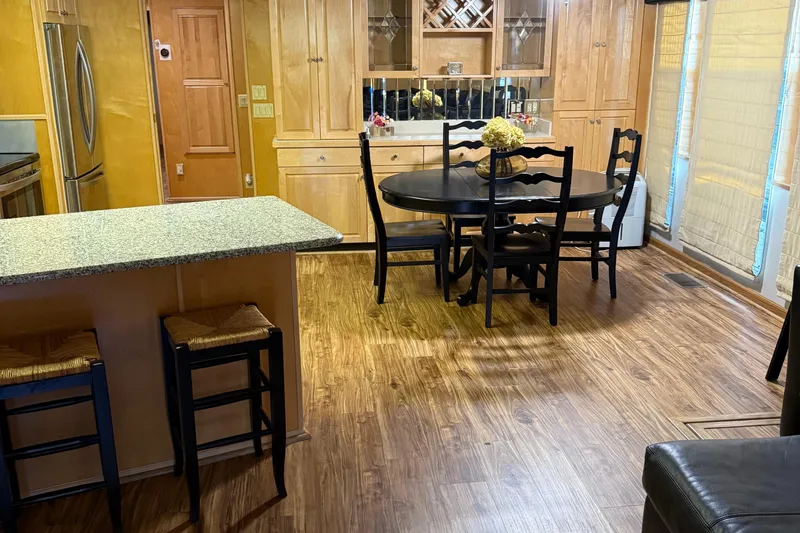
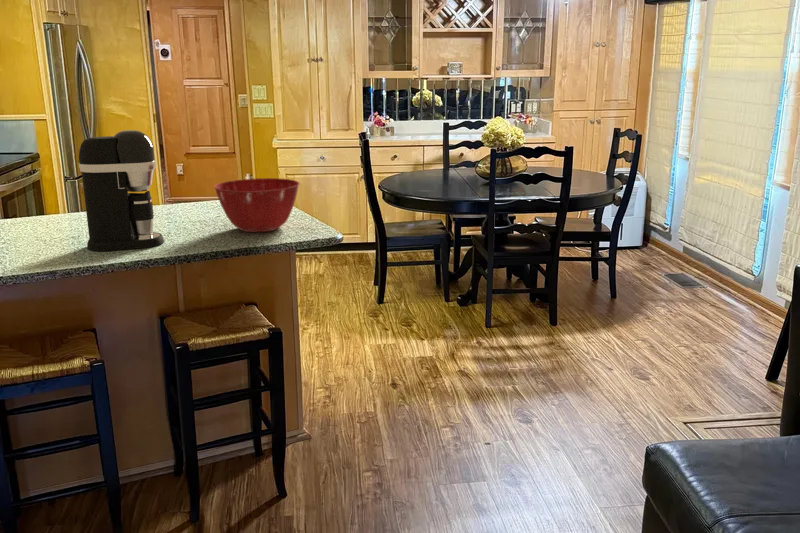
+ coffee maker (120, 188)
+ mixing bowl (258, 206)
